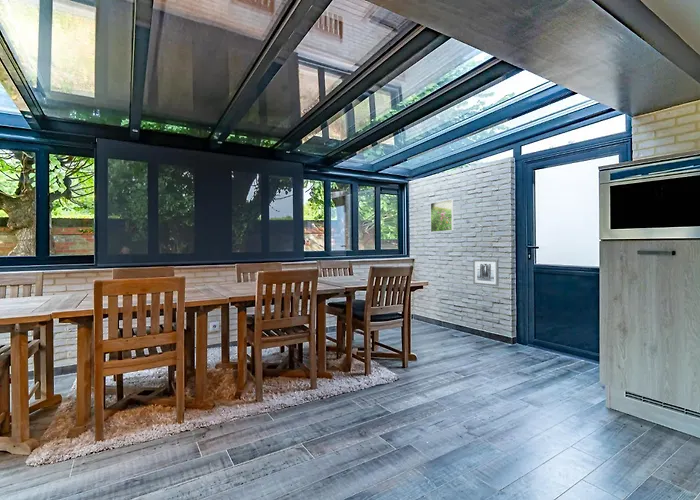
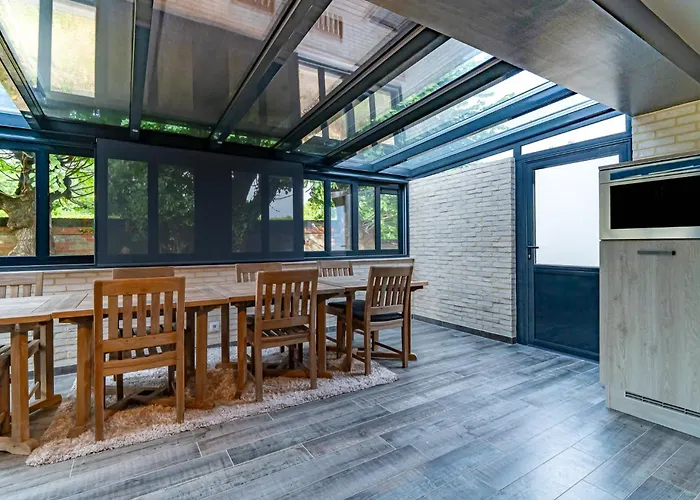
- wall art (485, 272)
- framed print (441, 216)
